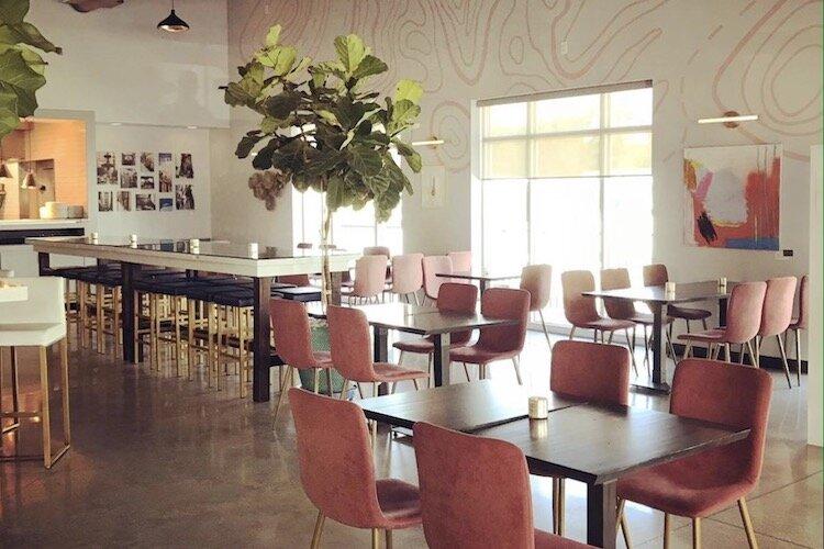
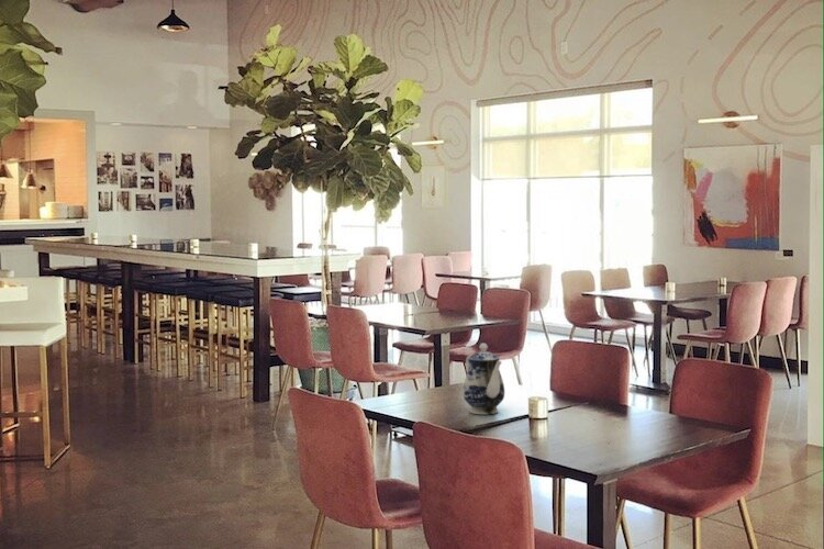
+ teapot (483, 377)
